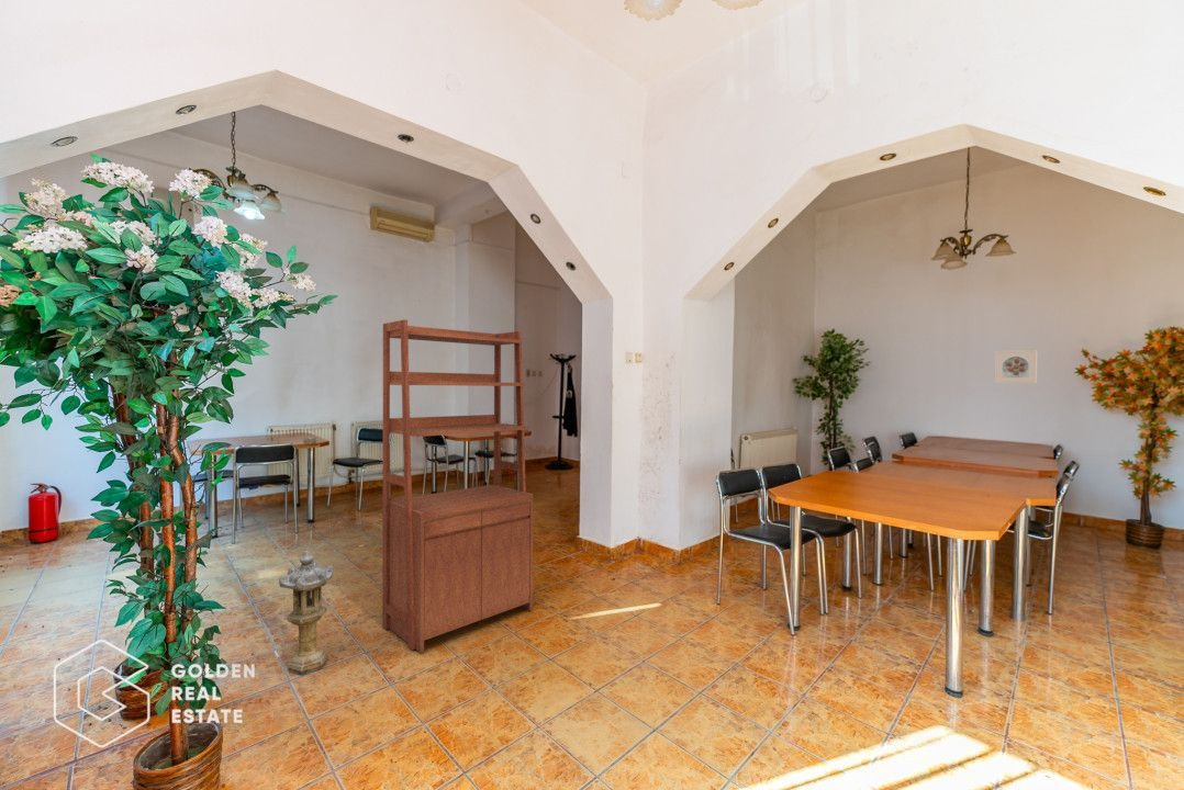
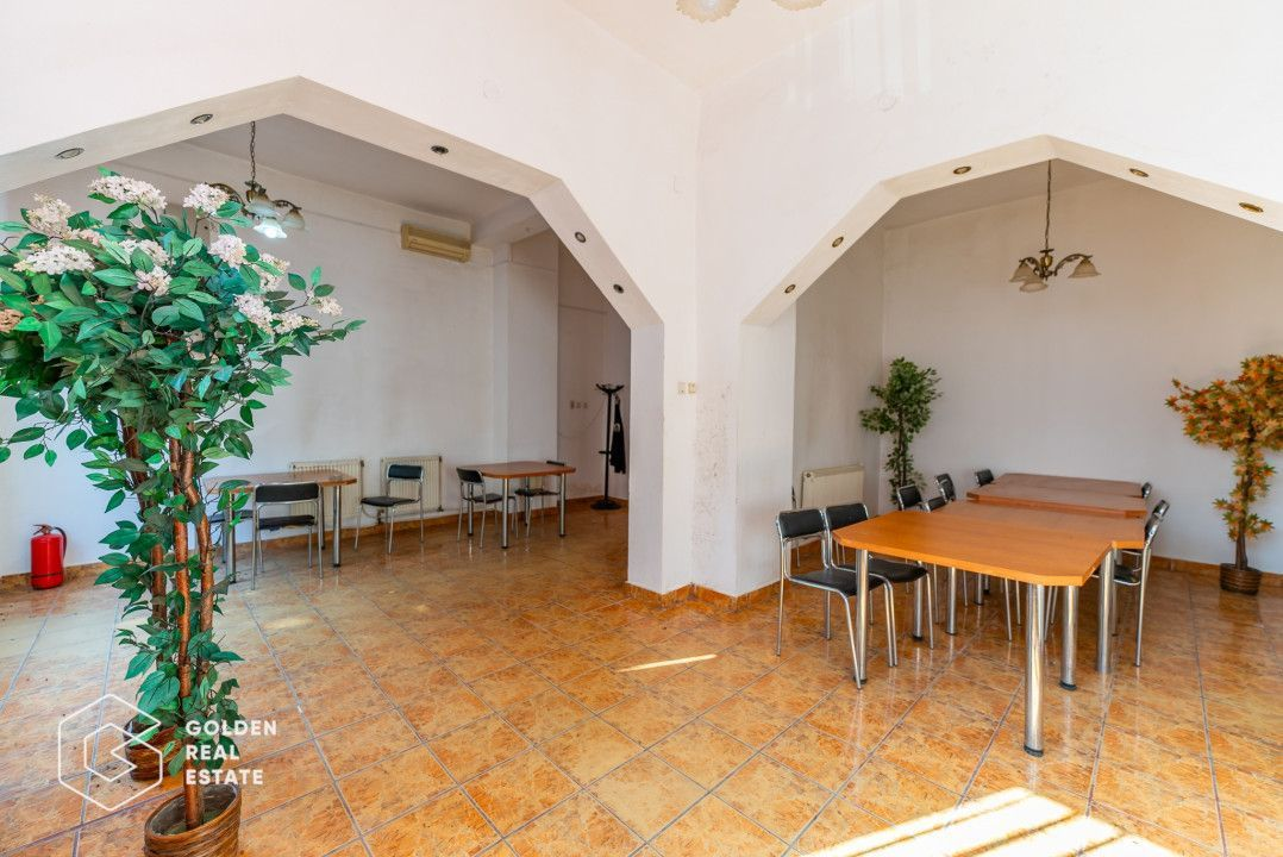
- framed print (1015, 366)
- lantern (306, 608)
- bookshelf (466, 488)
